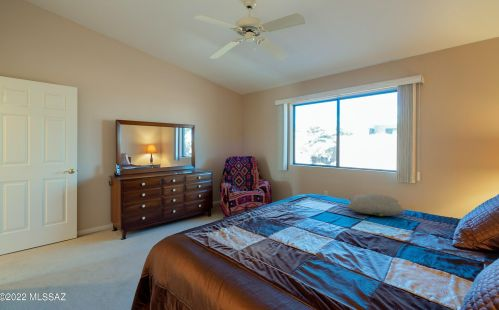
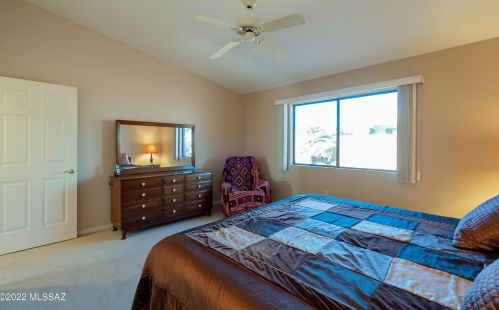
- pillow (373, 203)
